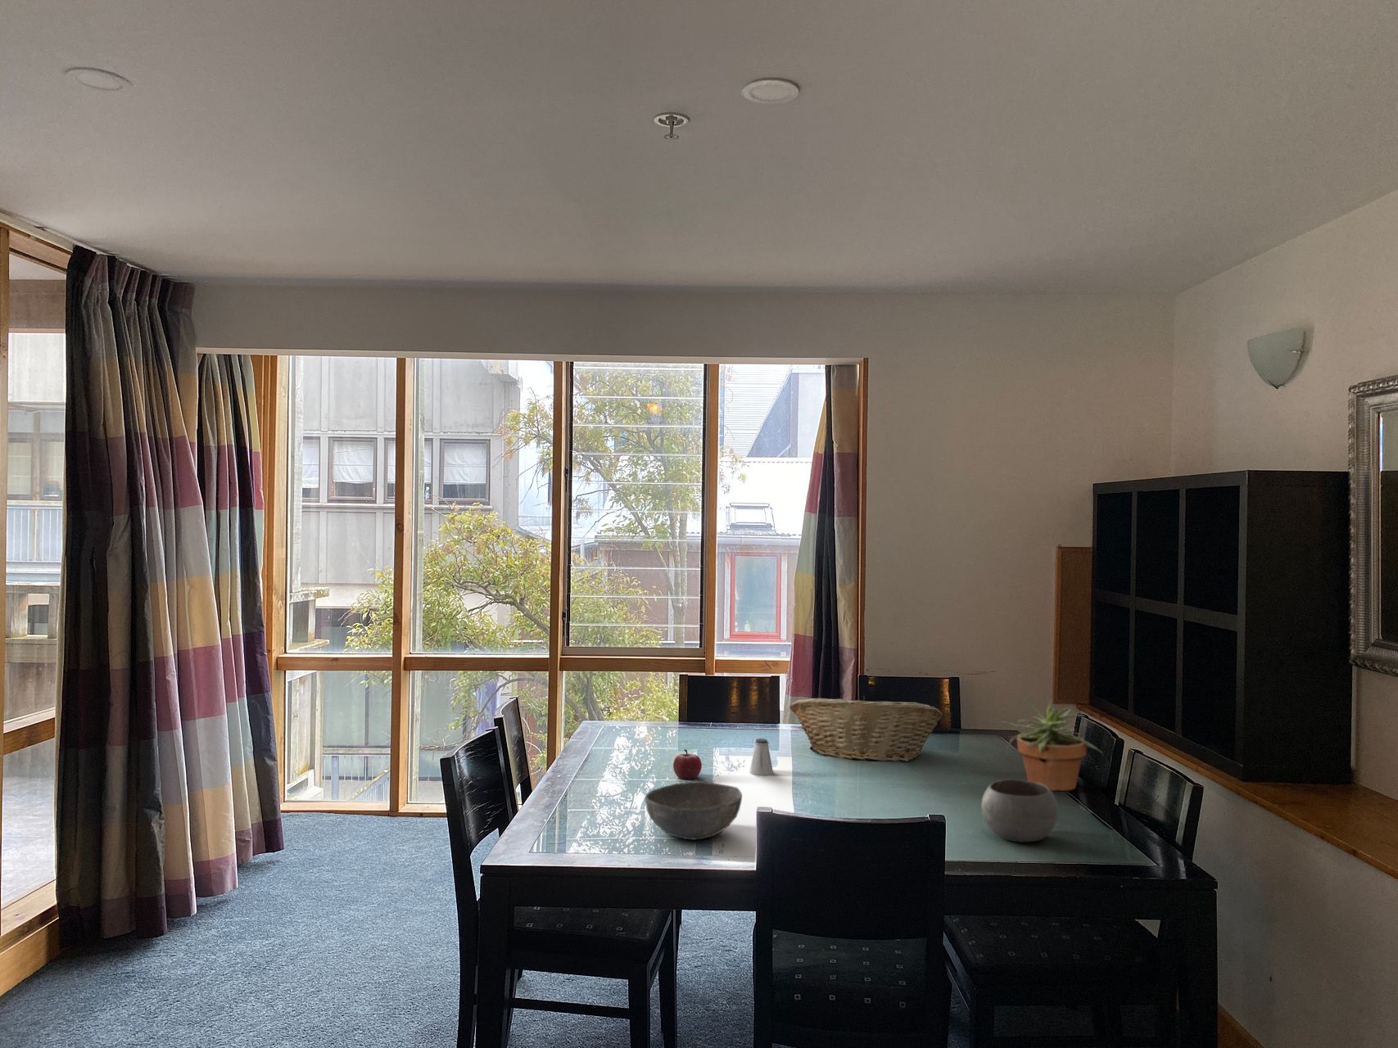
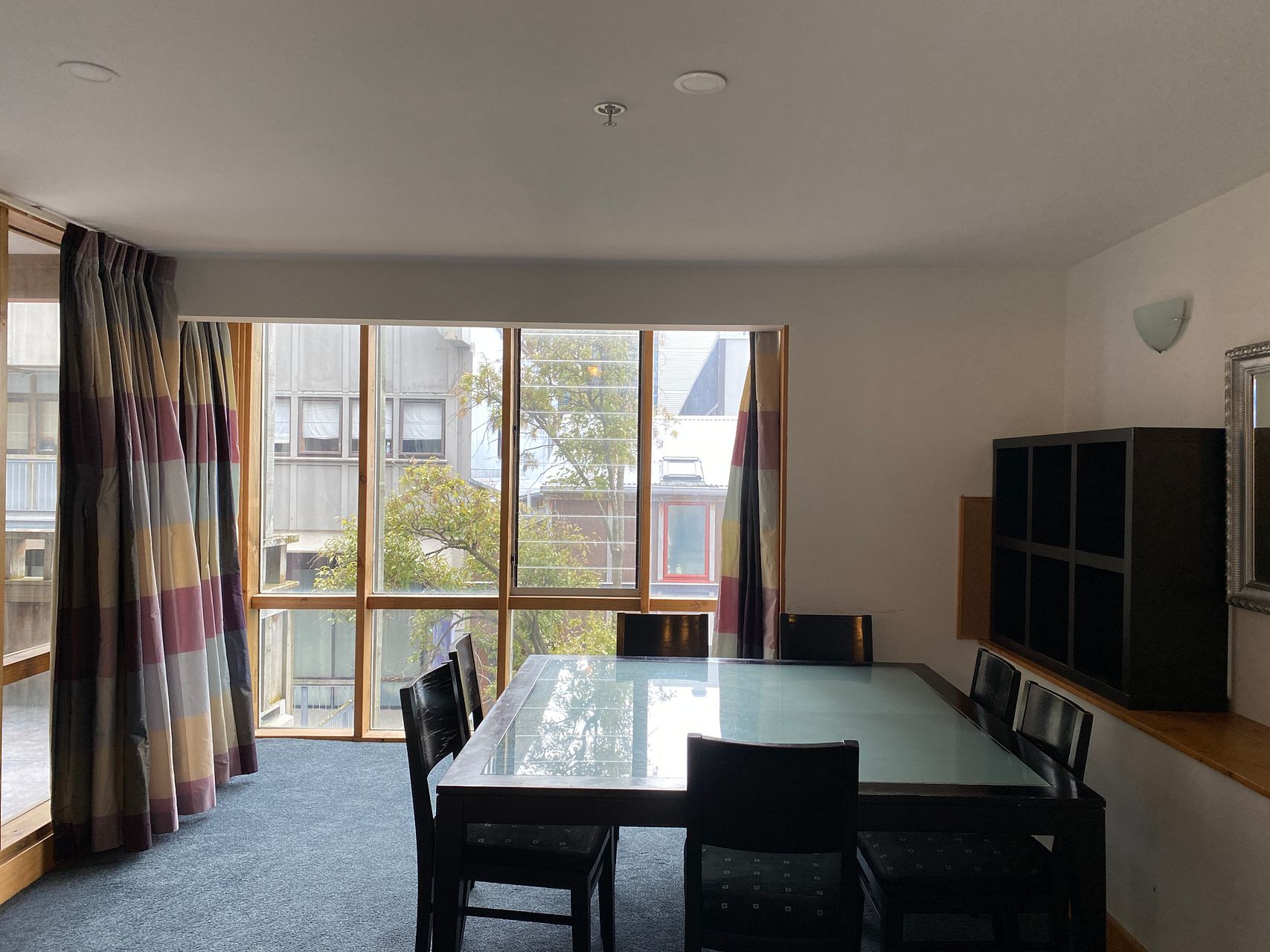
- fruit (687, 763)
- bowl (1019, 811)
- saltshaker (761, 755)
- fruit basket (864, 722)
- potted plant (1051, 742)
- bowl (692, 814)
